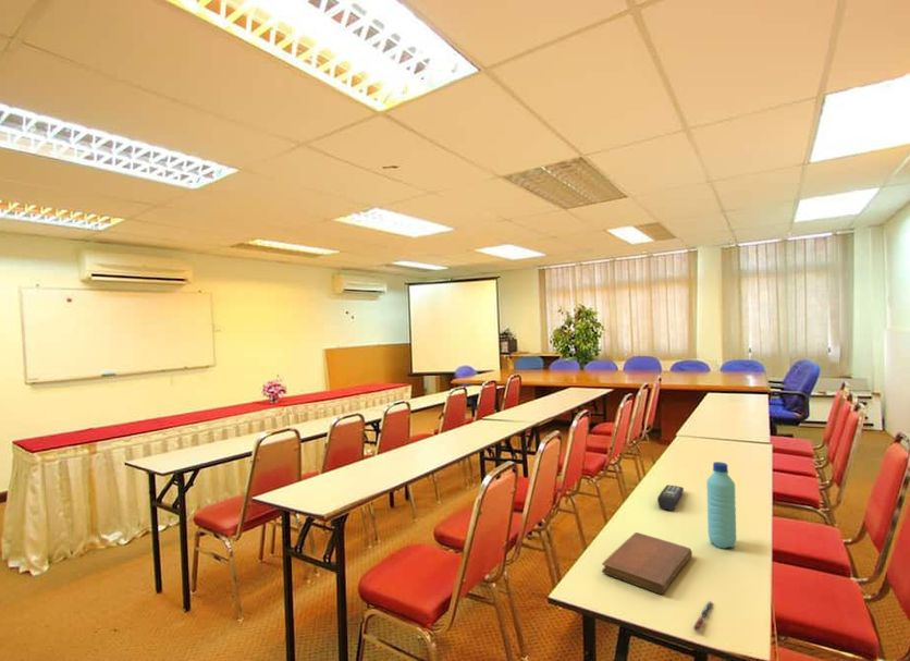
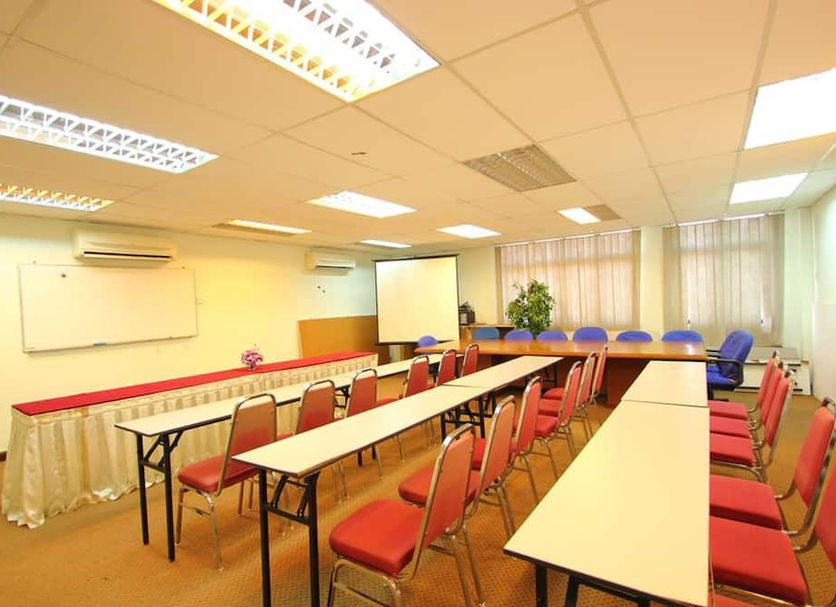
- water bottle (721, 503)
- notebook (648, 560)
- pen (703, 614)
- remote control (671, 494)
